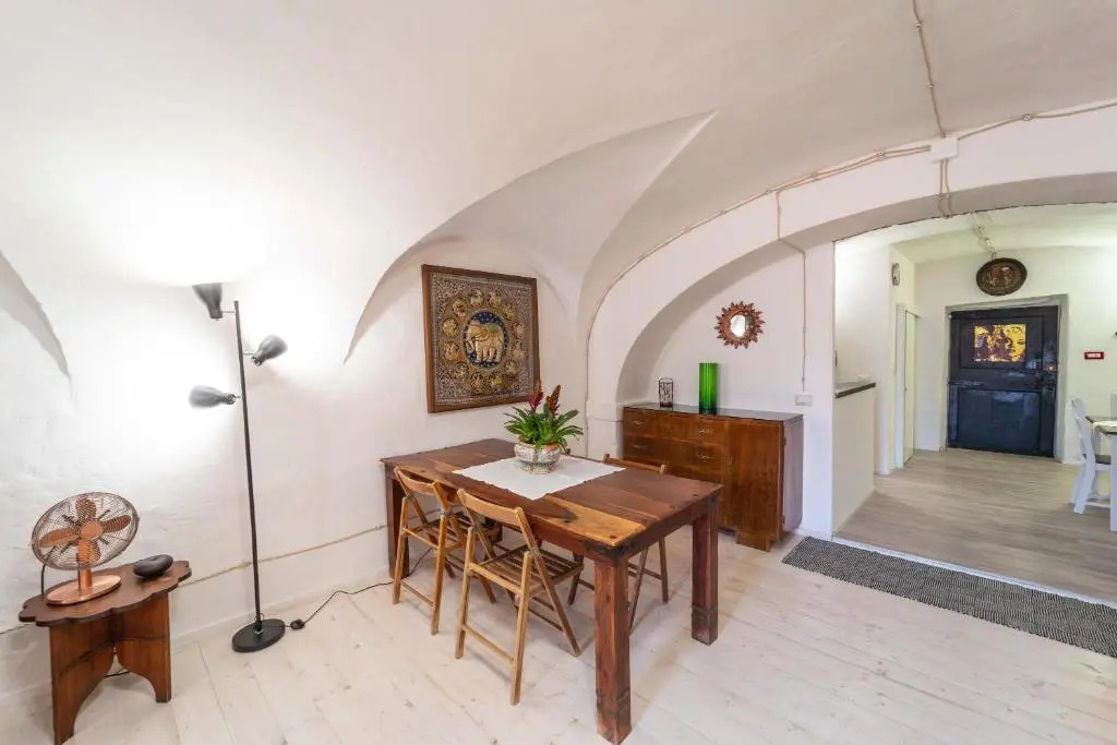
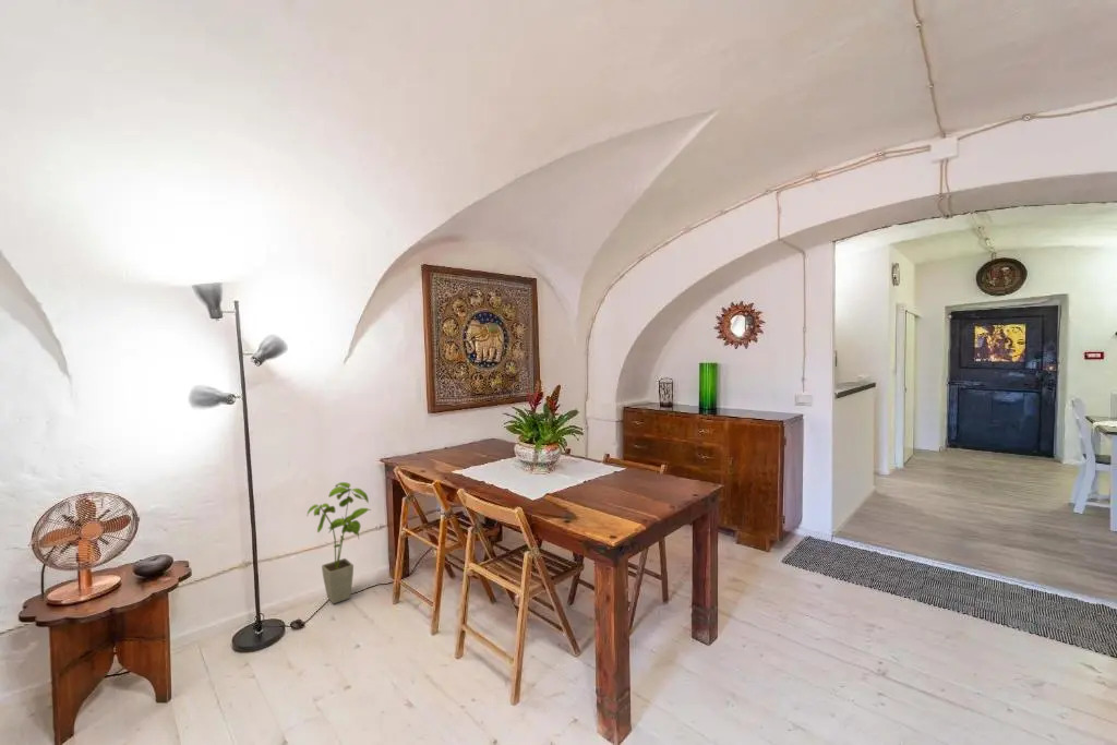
+ house plant (344, 539)
